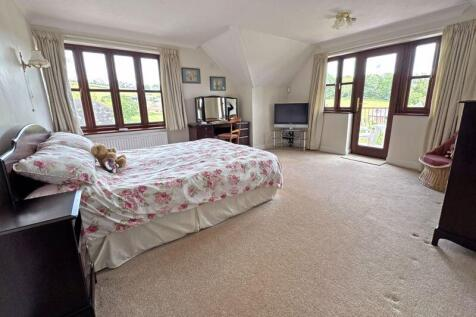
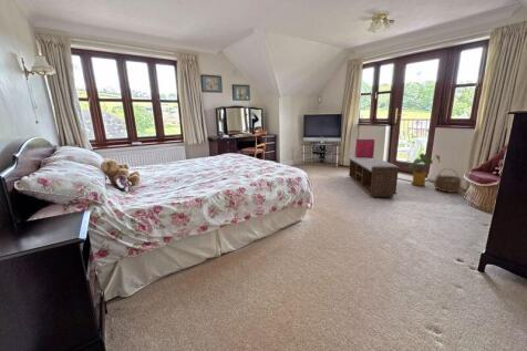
+ house plant (420, 168)
+ wicker basket (447, 179)
+ bench (369, 172)
+ storage bin (364, 147)
